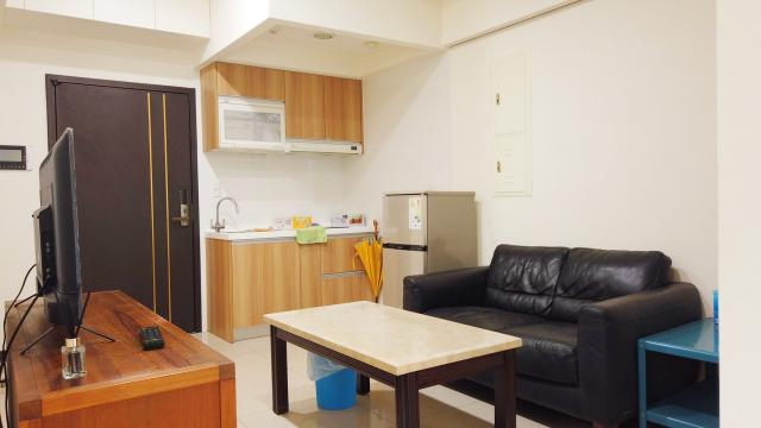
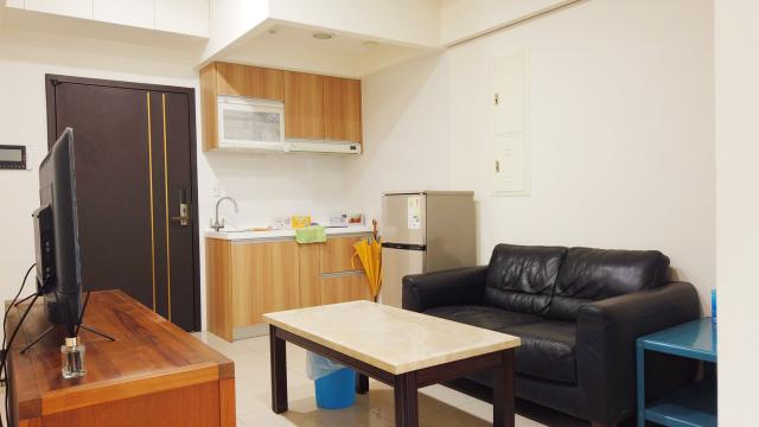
- remote control (151, 336)
